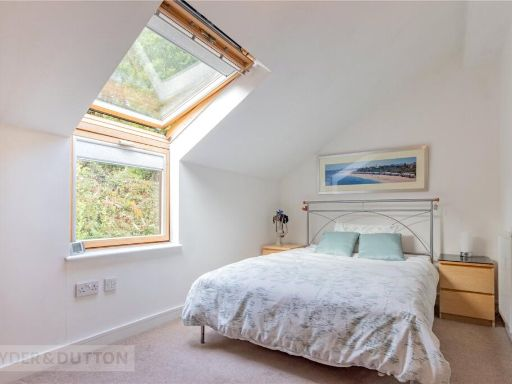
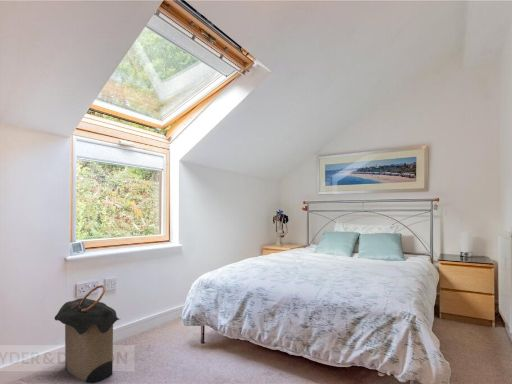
+ laundry hamper (86, 328)
